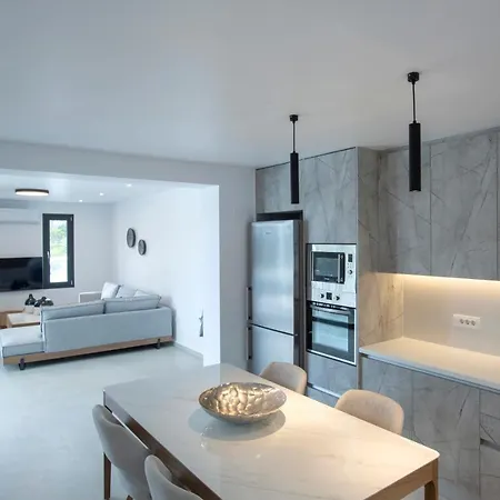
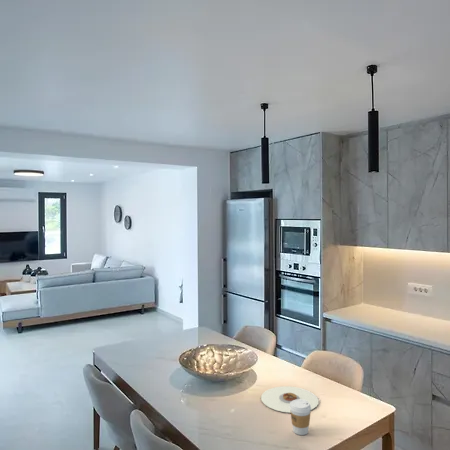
+ plate (289, 396)
+ coffee cup (300, 416)
